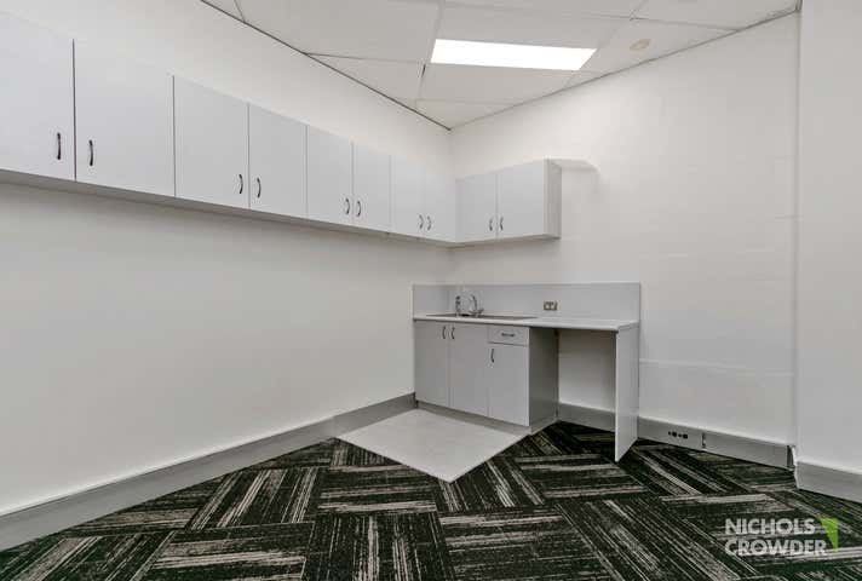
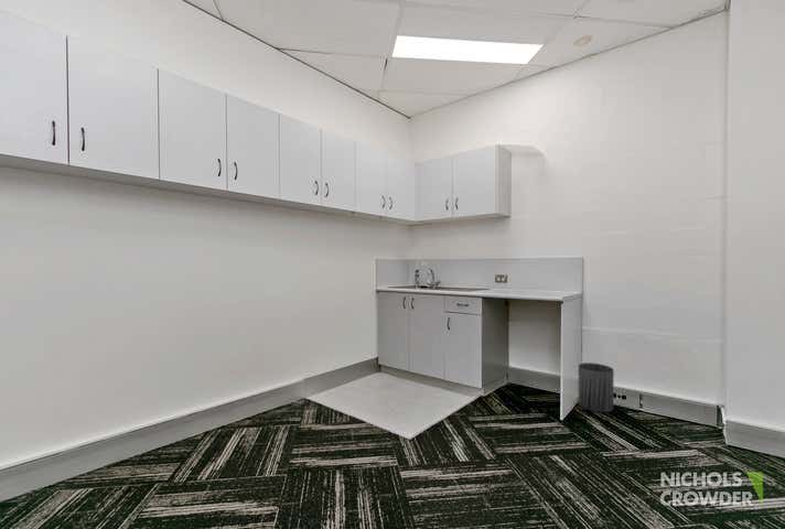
+ trash can (595, 386)
